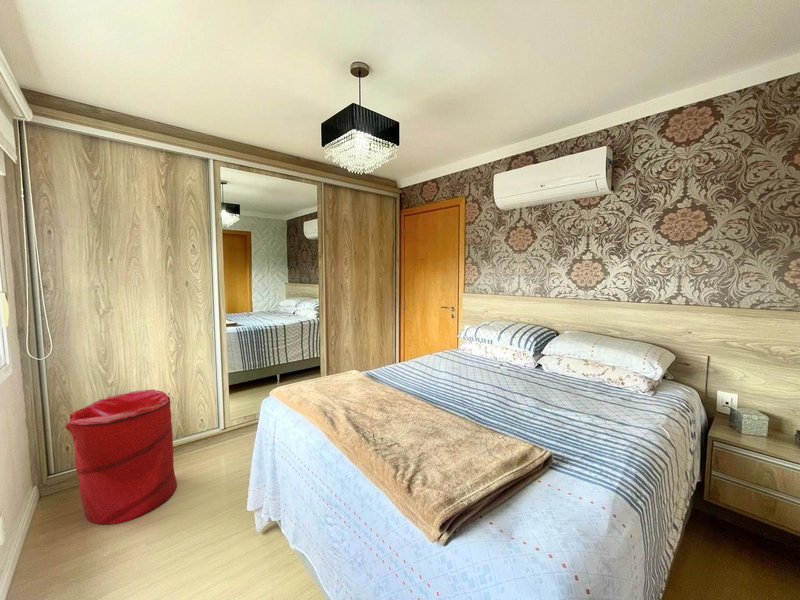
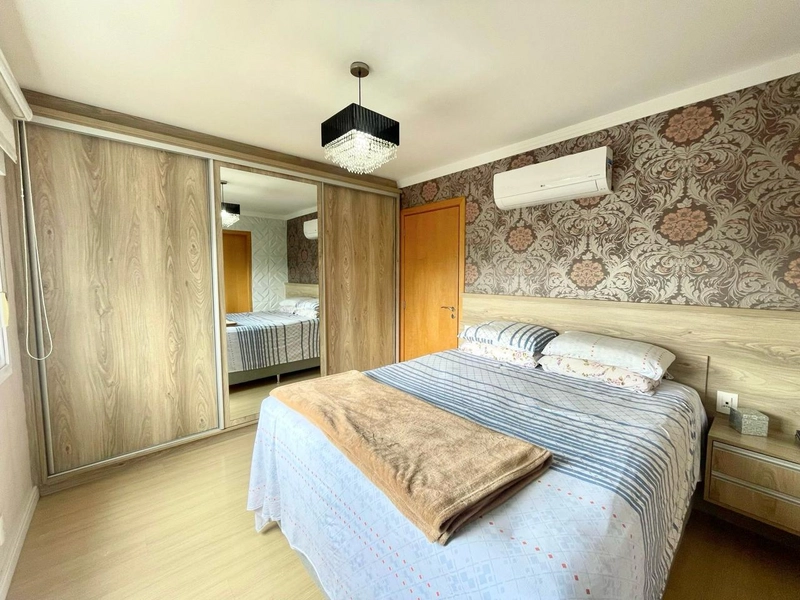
- laundry hamper (126, 450)
